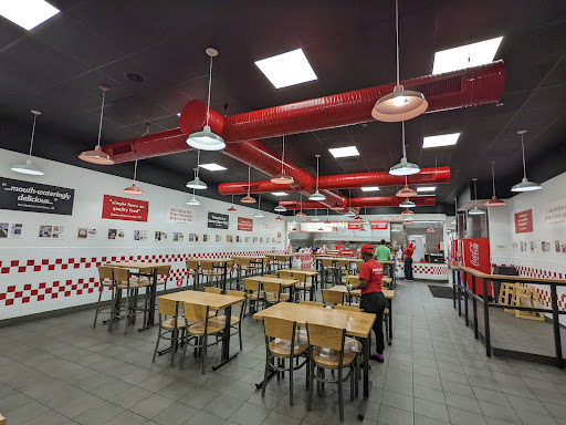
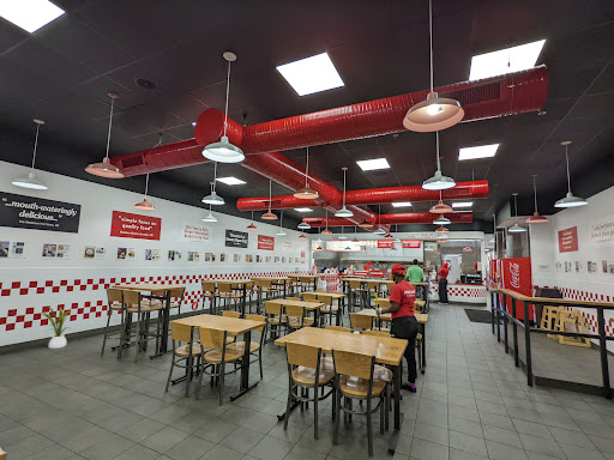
+ house plant (56, 325)
